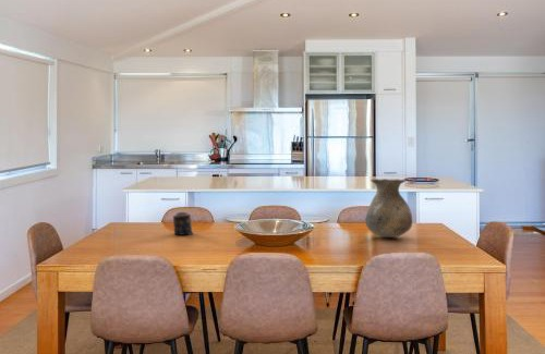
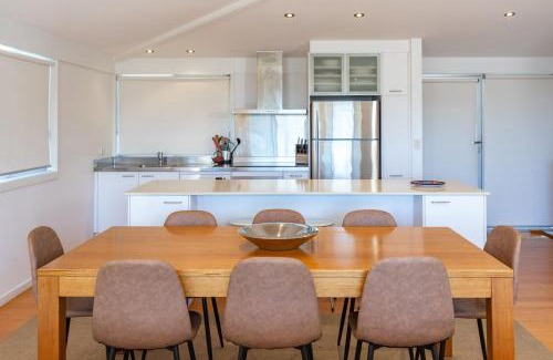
- vase (388, 208)
- candle (183, 222)
